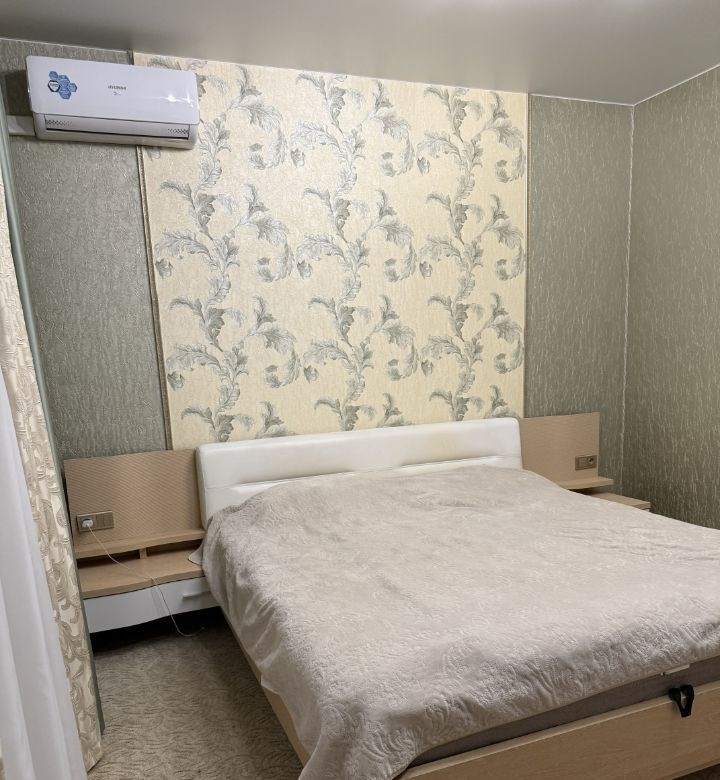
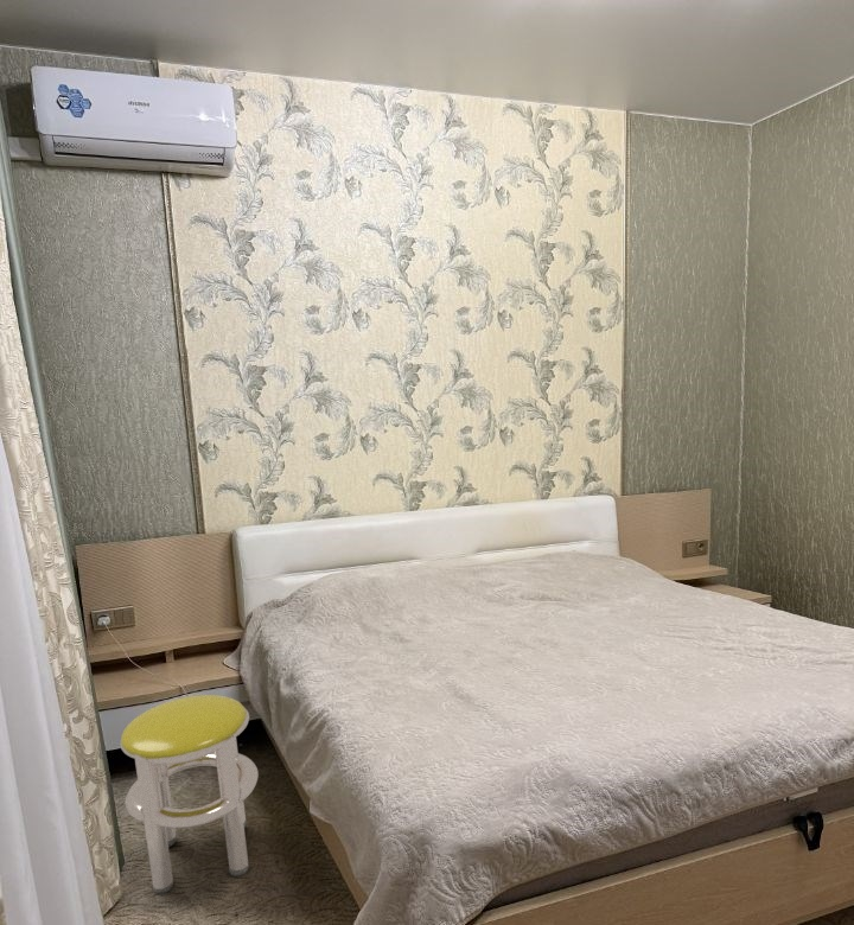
+ stool (187, 767)
